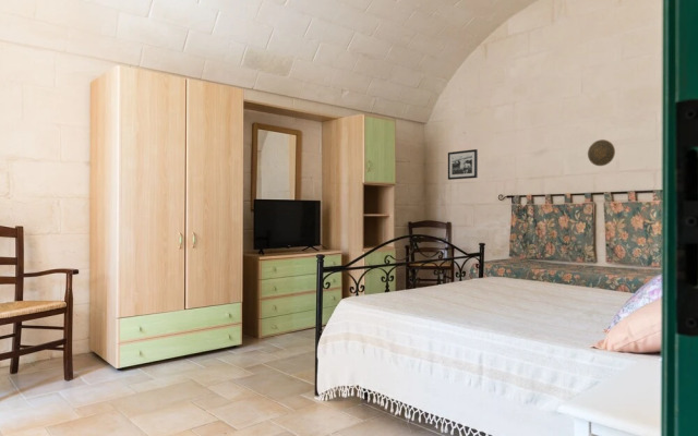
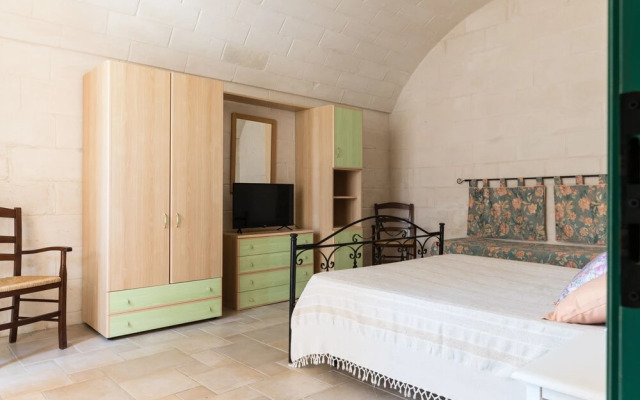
- picture frame (461, 165)
- decorative plate (600, 153)
